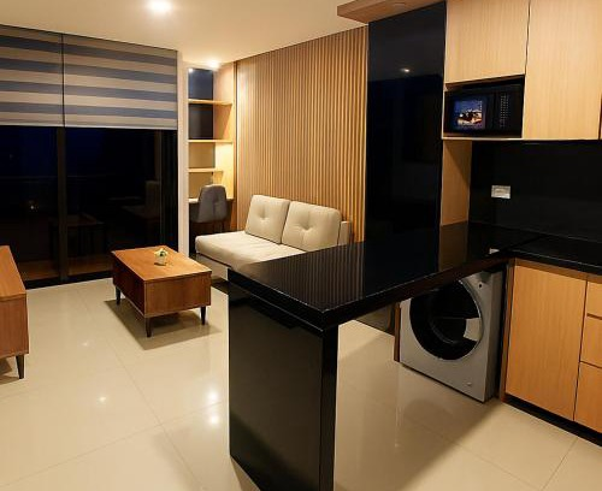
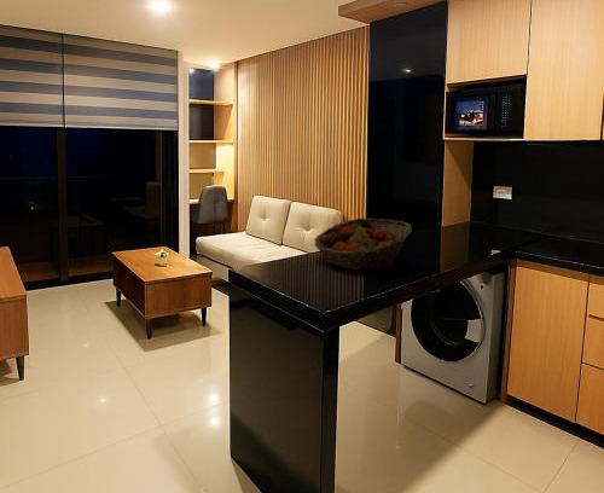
+ fruit basket (361, 242)
